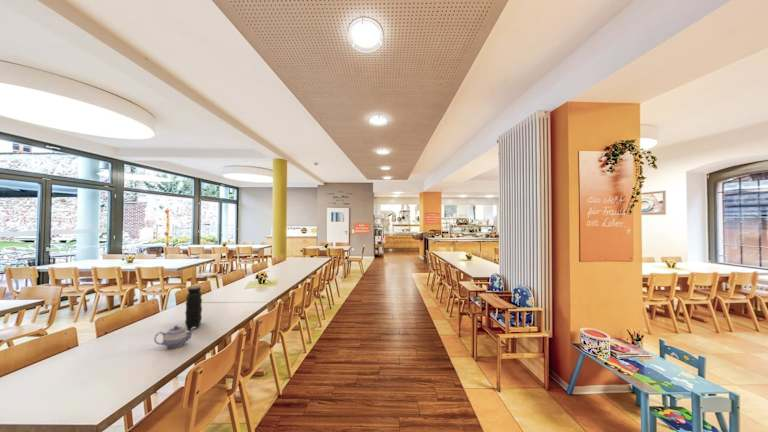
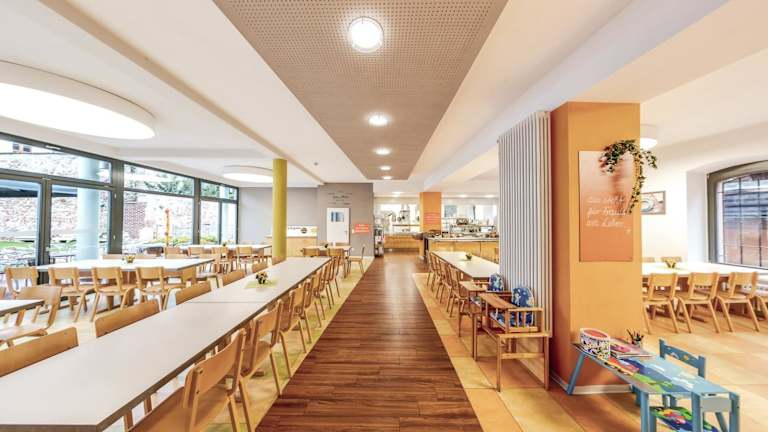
- teapot (175, 335)
- water jug (193, 306)
